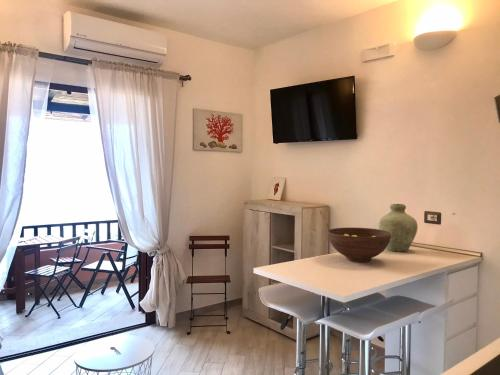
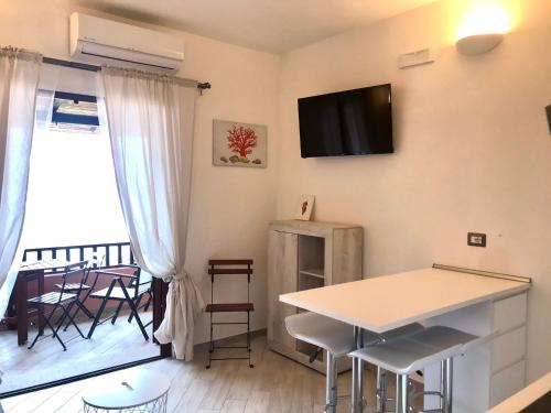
- vase (397, 227)
- fruit bowl (358, 245)
